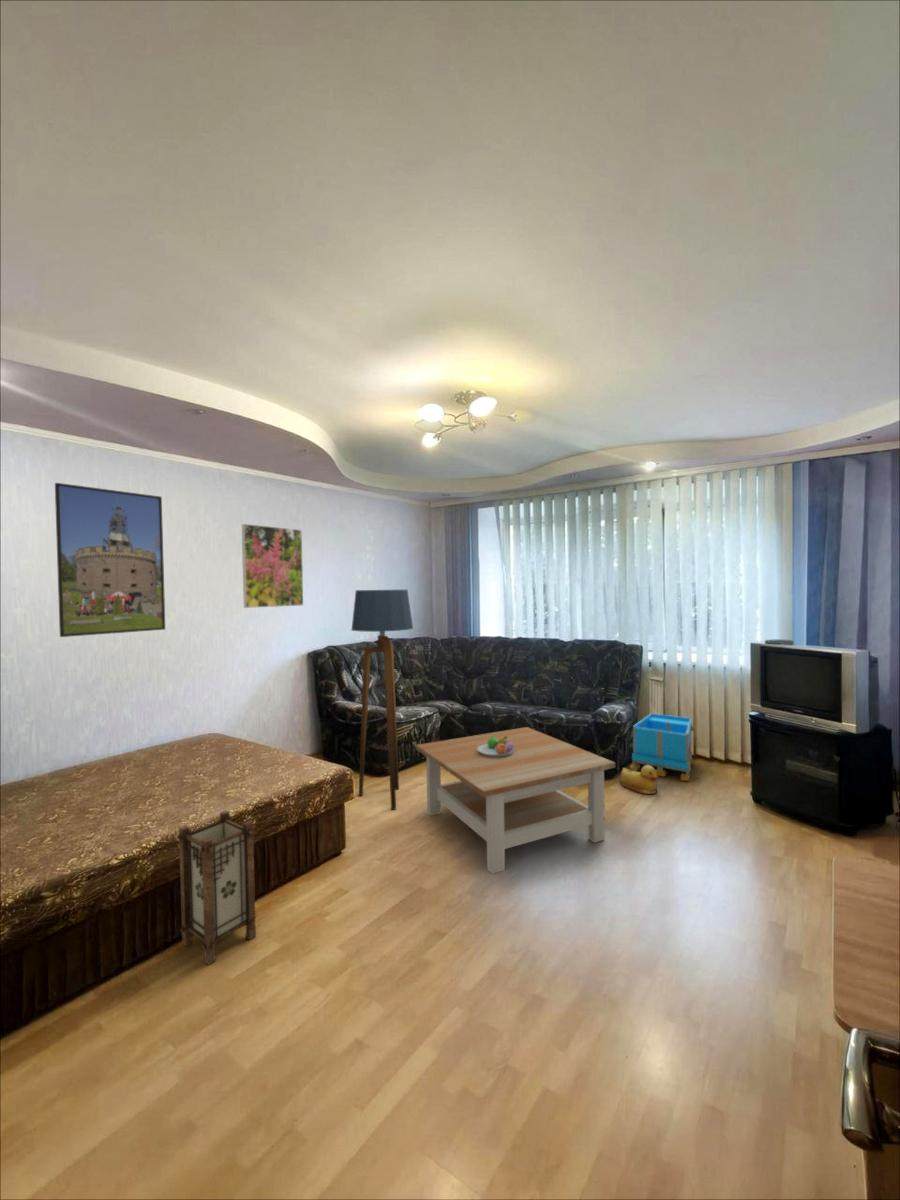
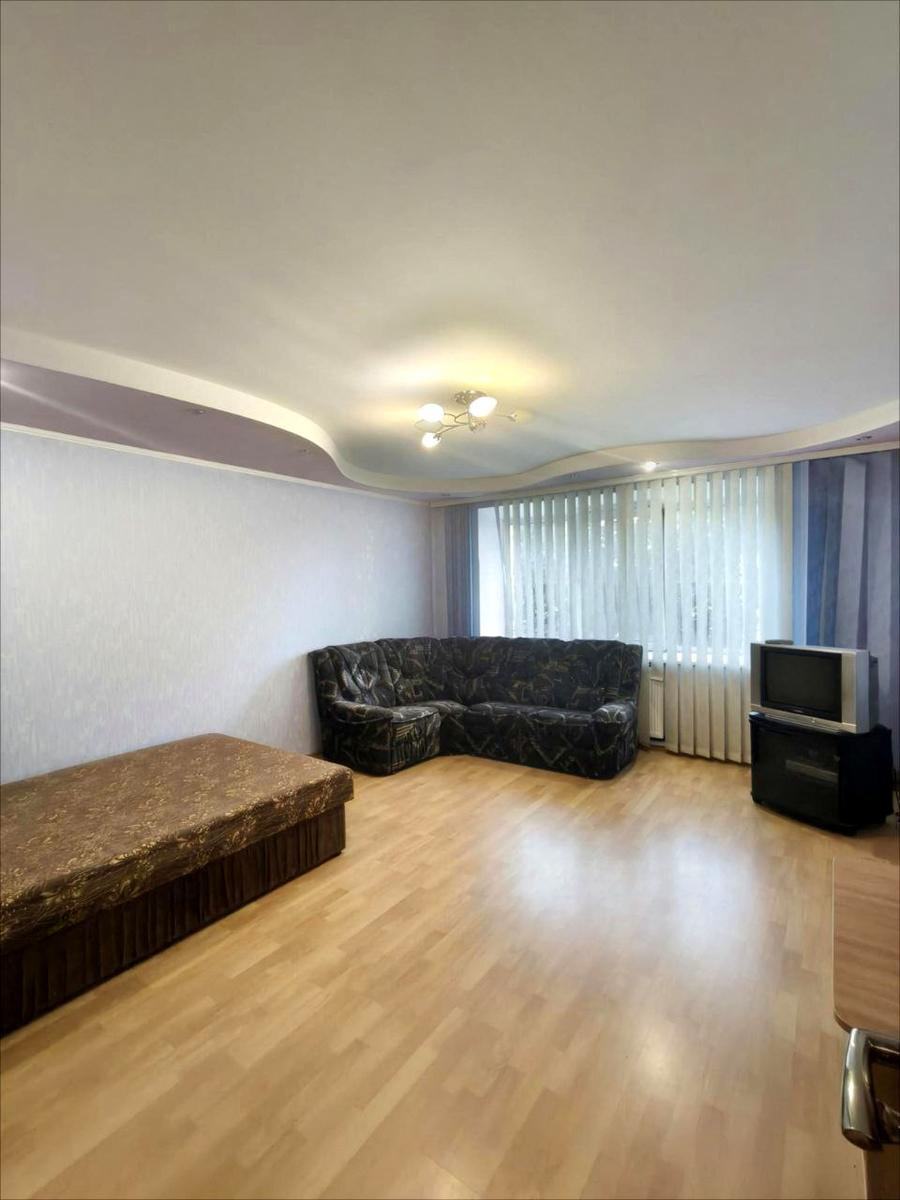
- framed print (114, 561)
- lantern (217, 882)
- fruit bowl (495, 744)
- storage bin (667, 744)
- floor lamp (386, 695)
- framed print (274, 566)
- coffee table (510, 789)
- rubber duck (637, 774)
